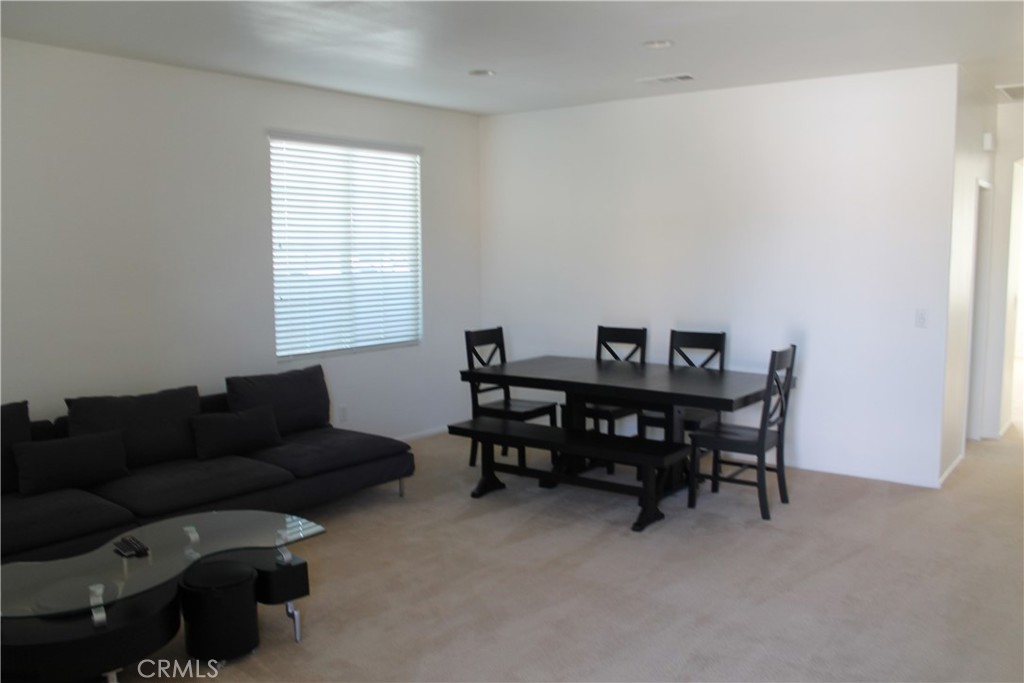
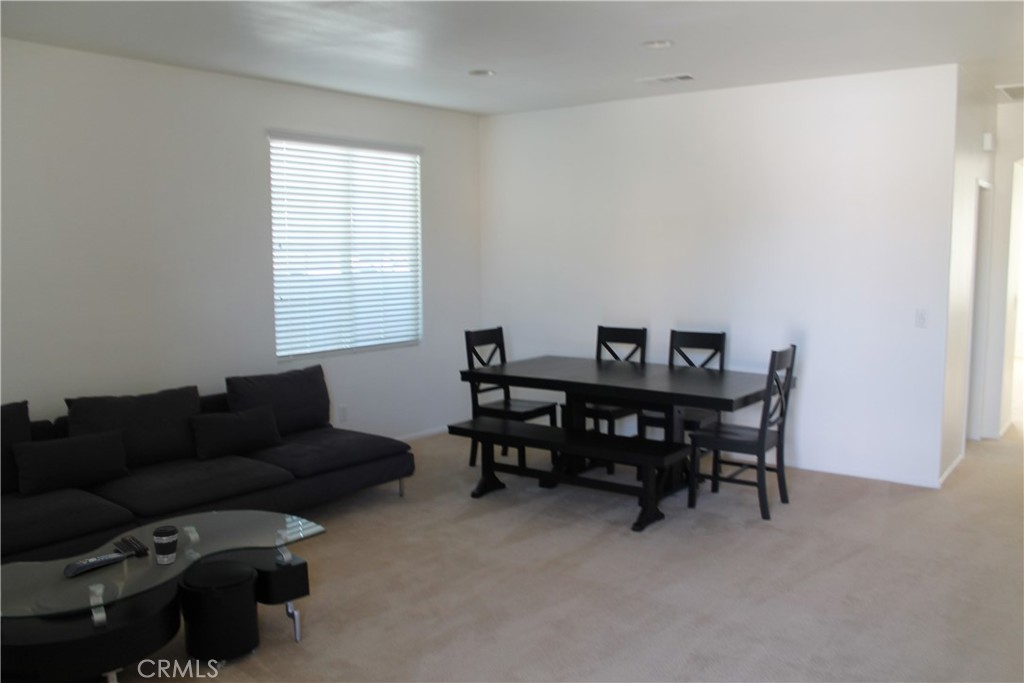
+ remote control (95, 562)
+ coffee cup (166, 545)
